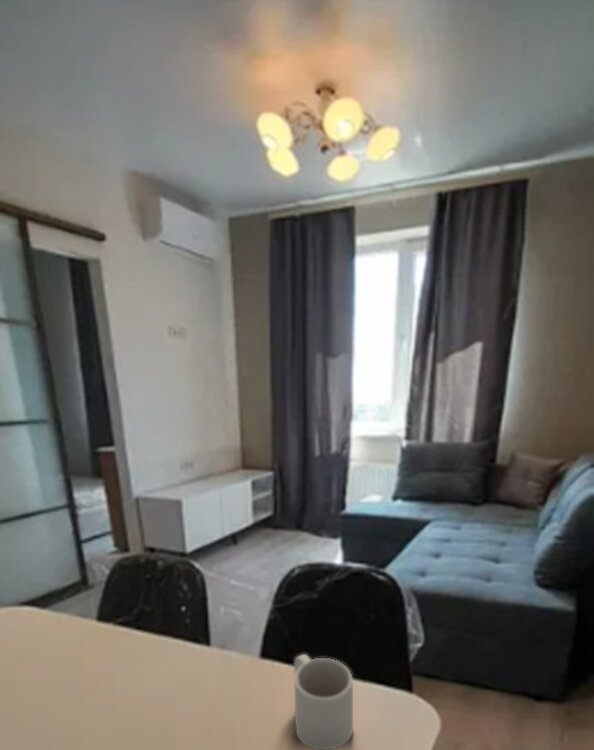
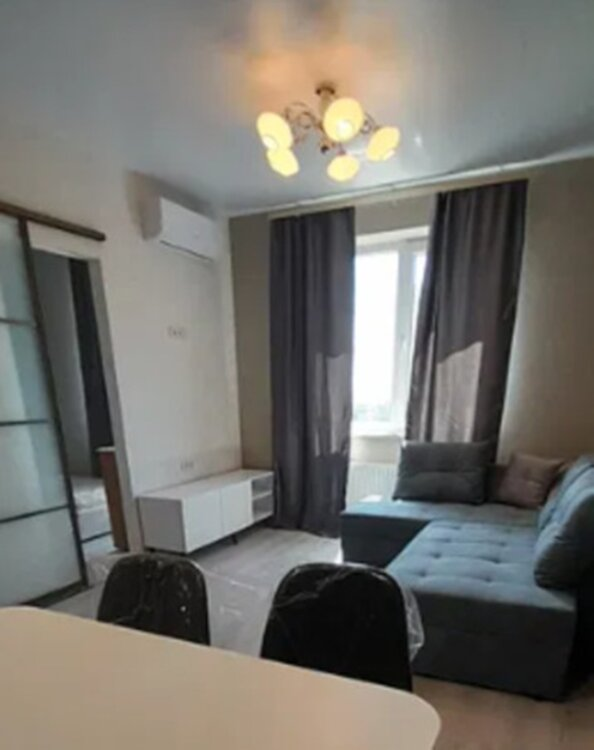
- mug (317, 694)
